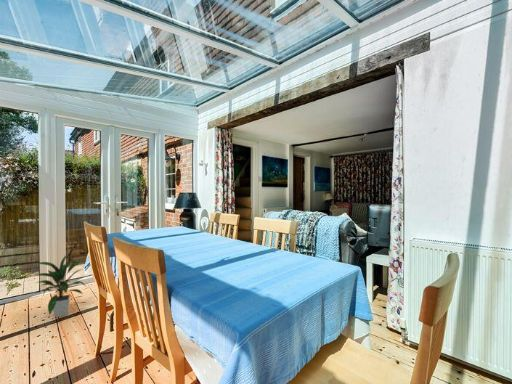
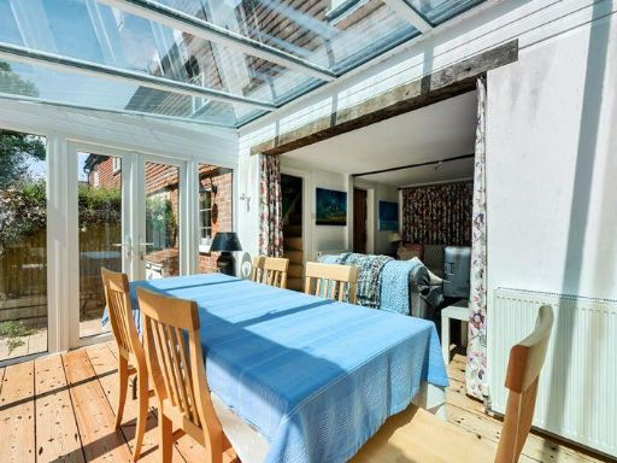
- indoor plant (59, 285)
